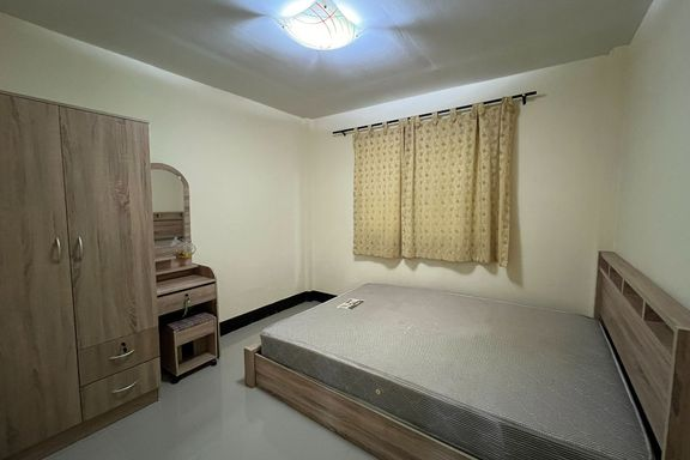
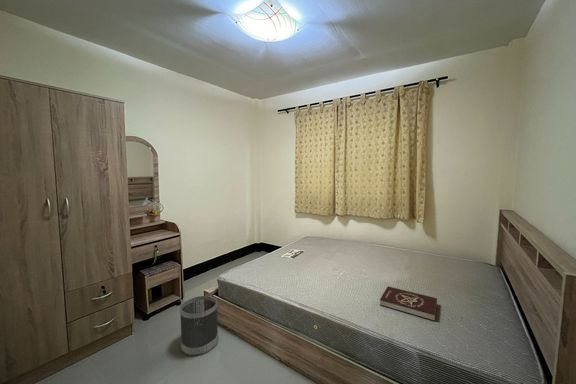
+ wastebasket (199, 323)
+ book (408, 301)
